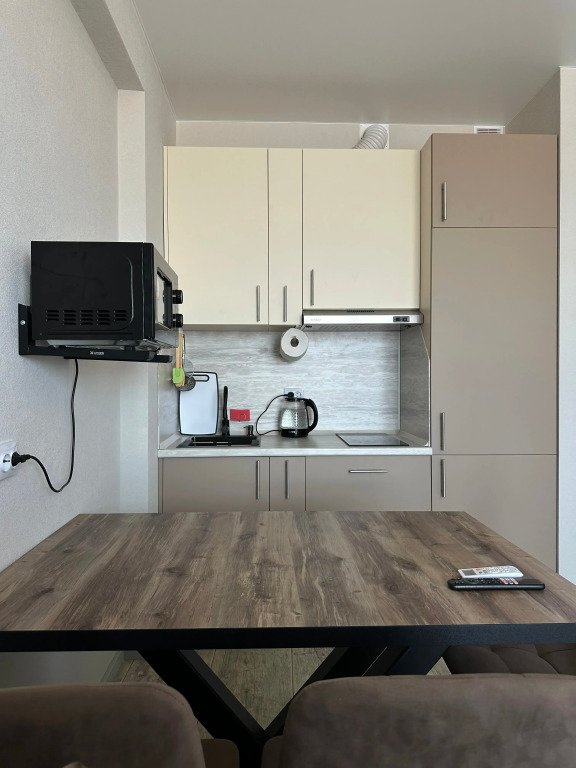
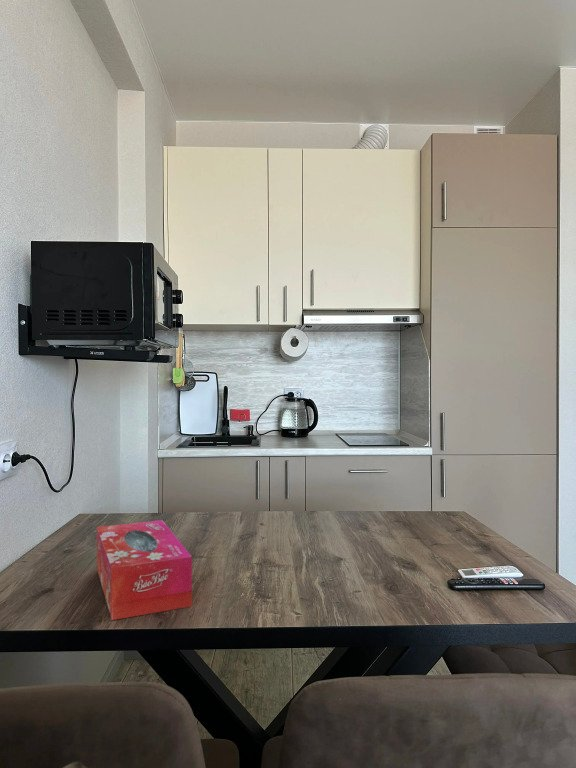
+ tissue box (140, 563)
